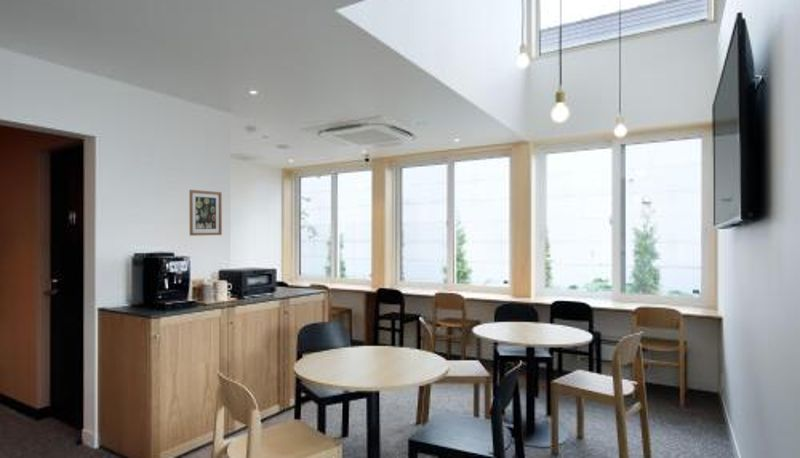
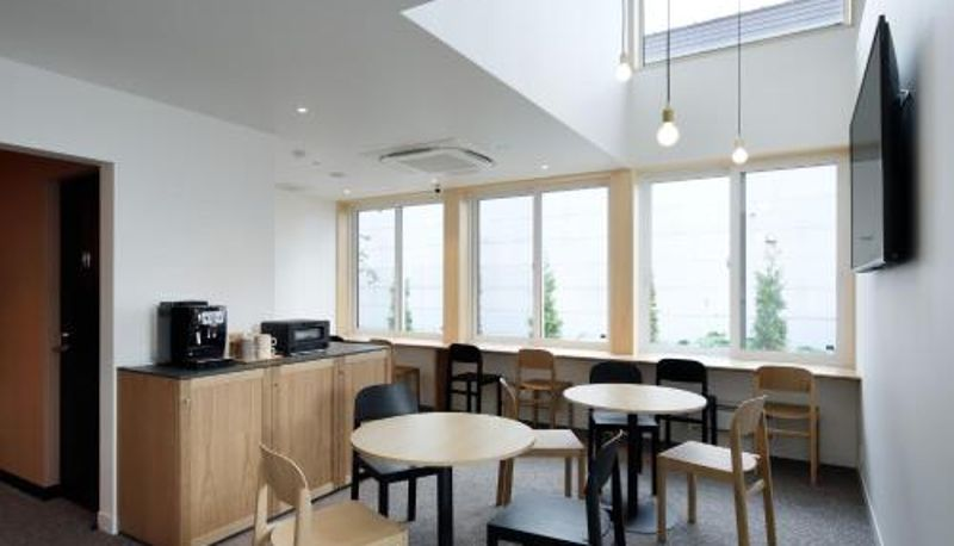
- wall art (206, 213)
